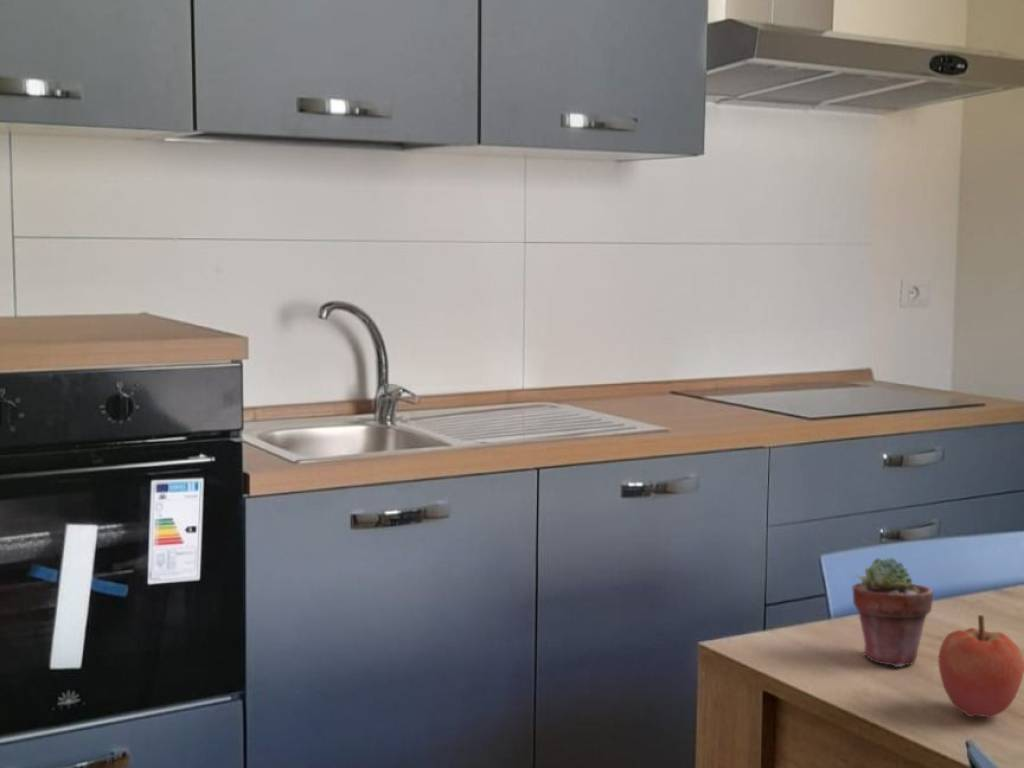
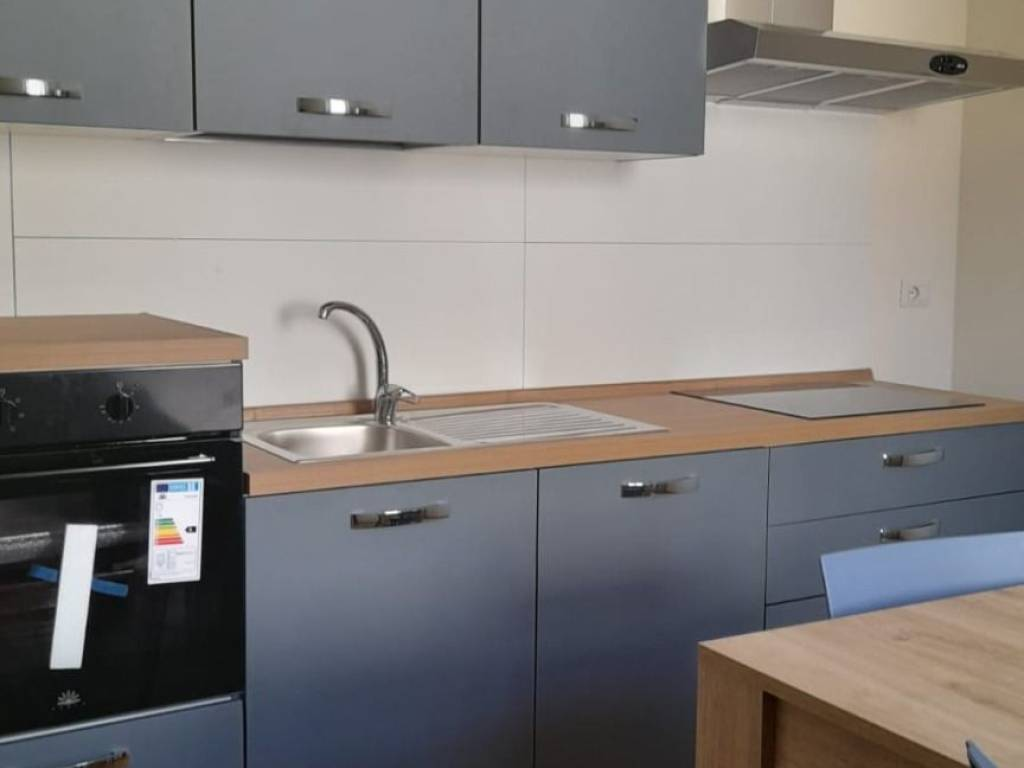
- apple (980, 666)
- potted succulent (891, 608)
